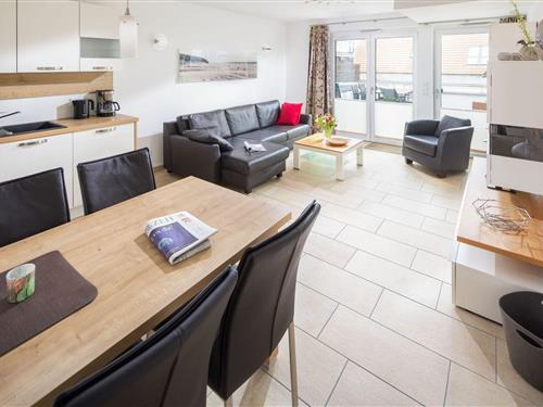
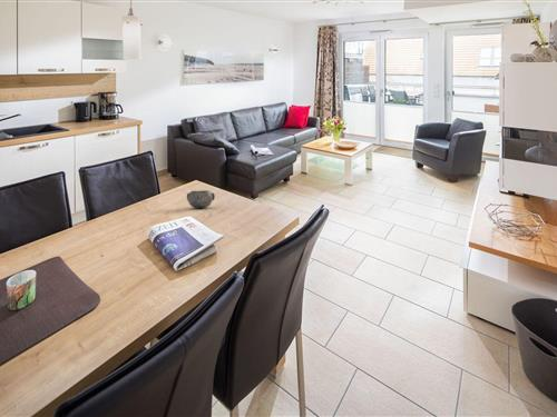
+ decorative bowl (198, 199)
